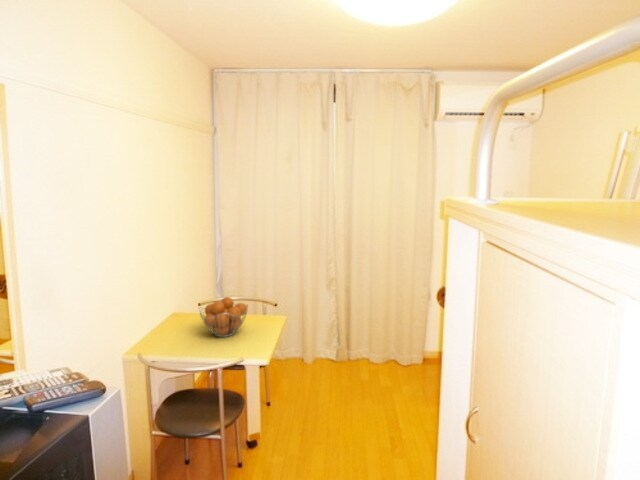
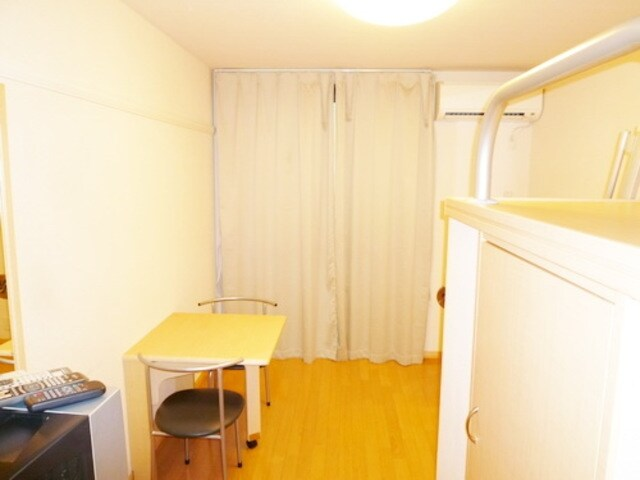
- fruit basket (224, 316)
